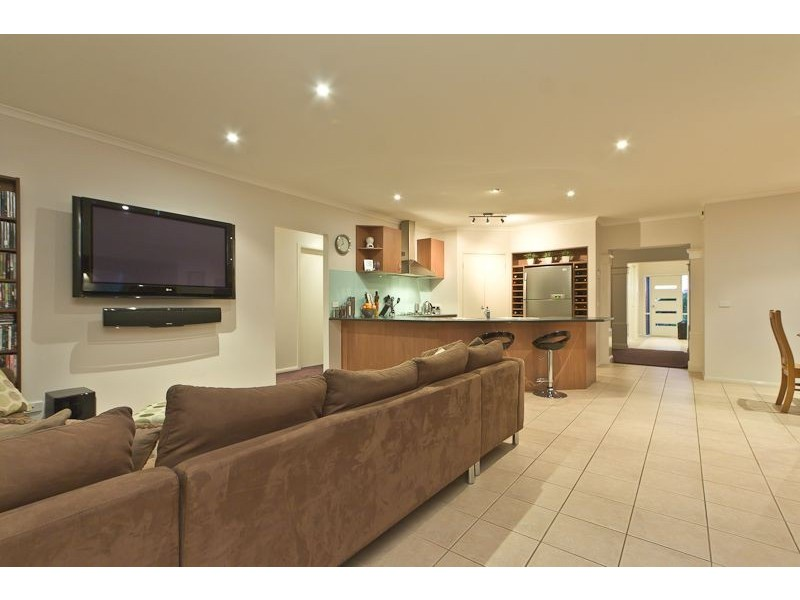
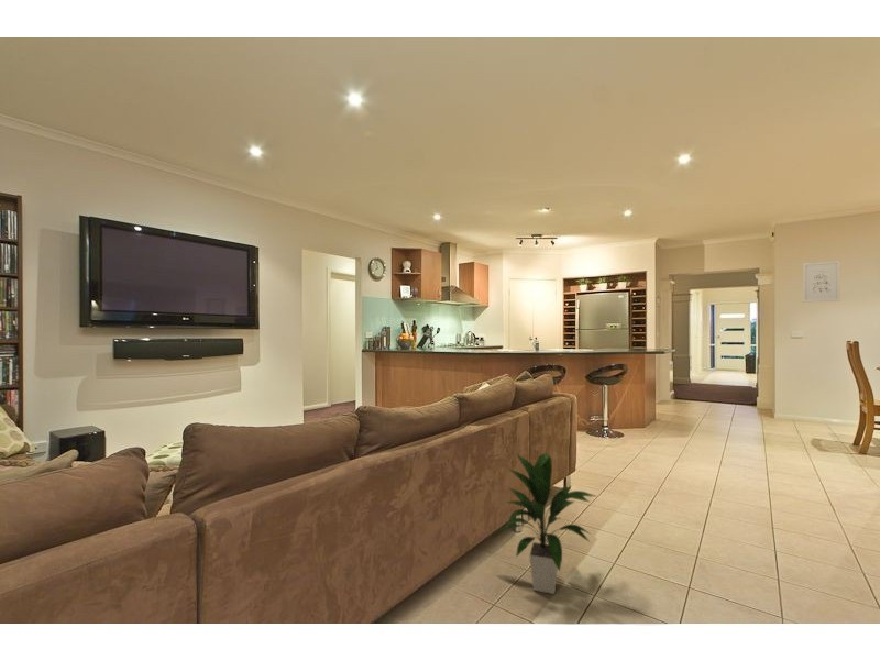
+ indoor plant (540, 517)
+ wall art (821, 282)
